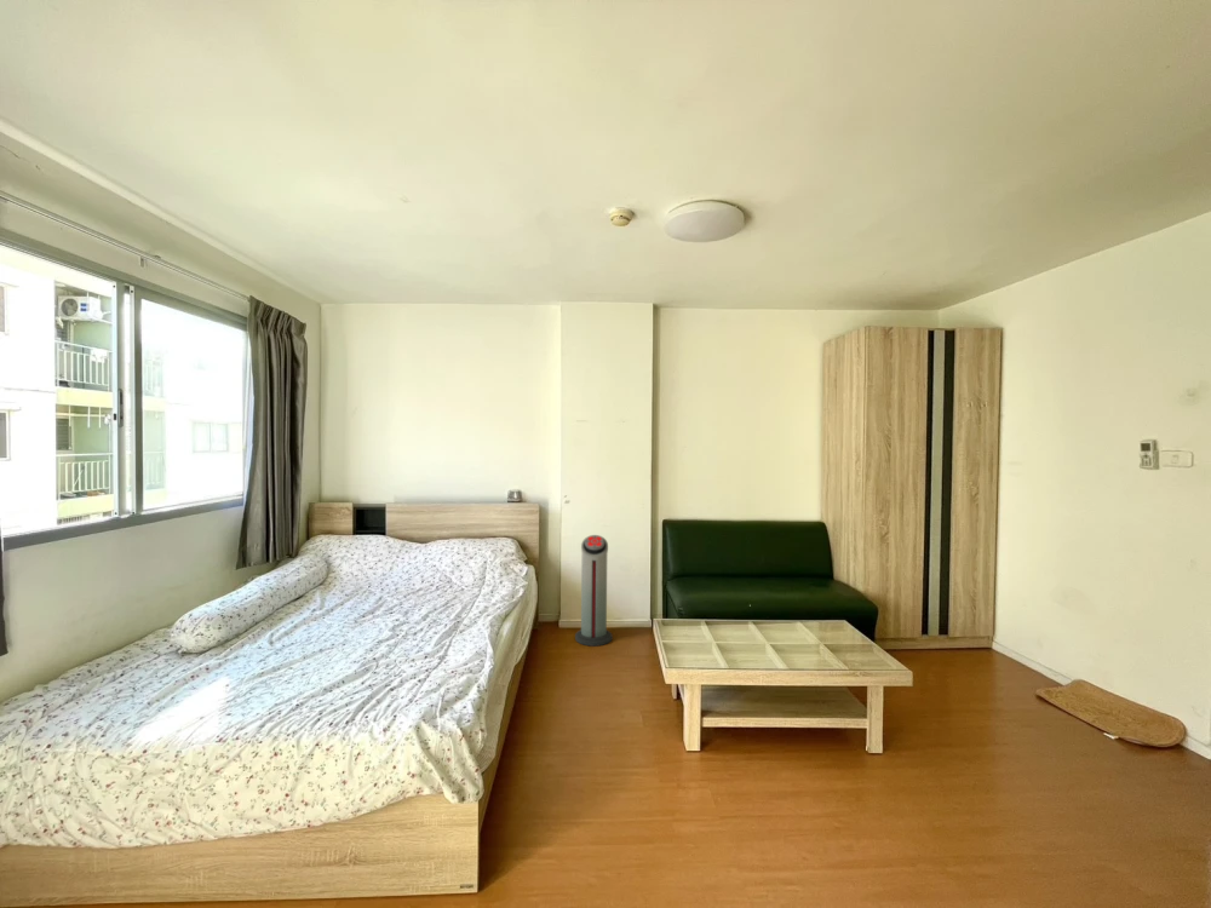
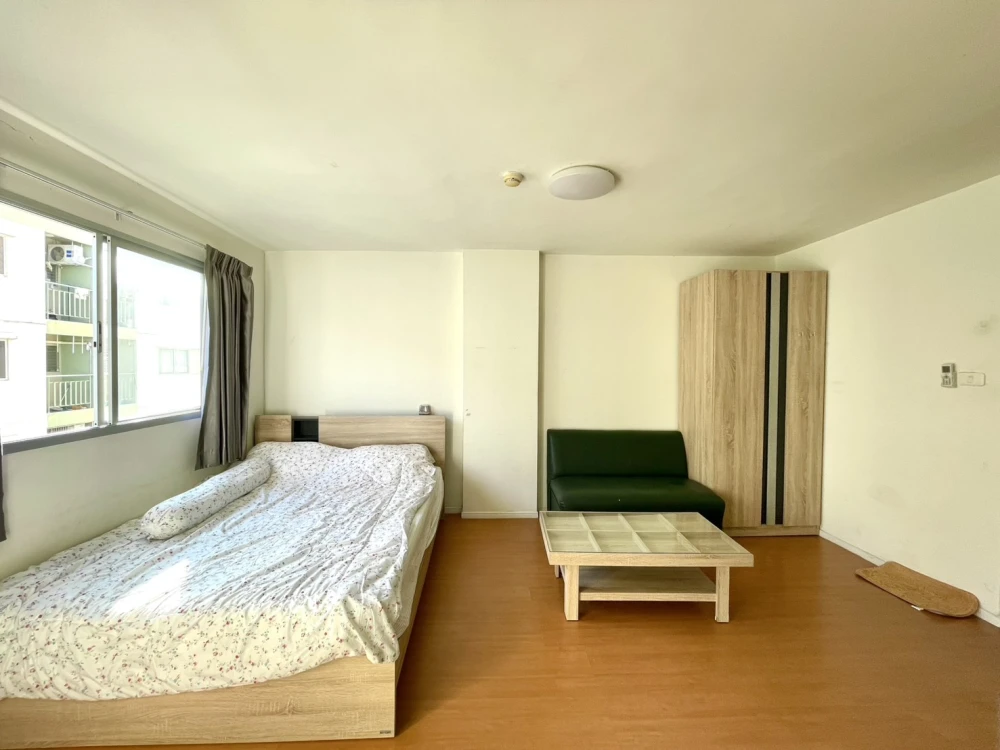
- air purifier (593, 587)
